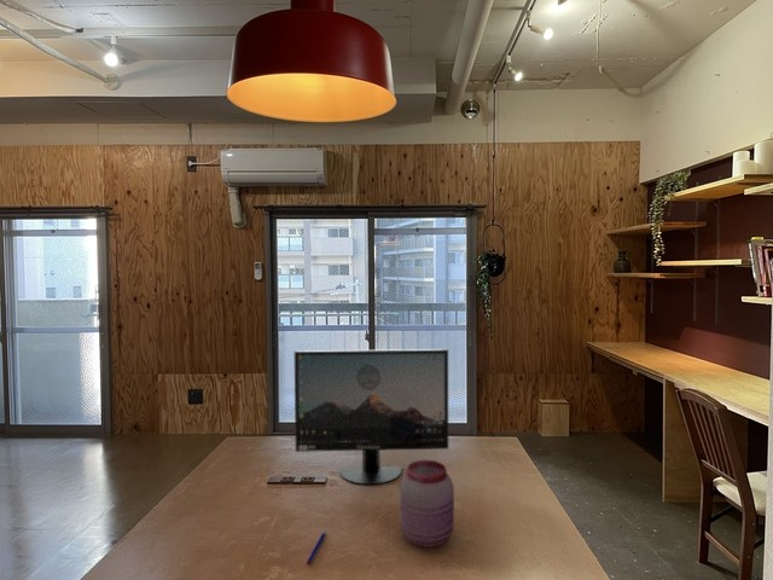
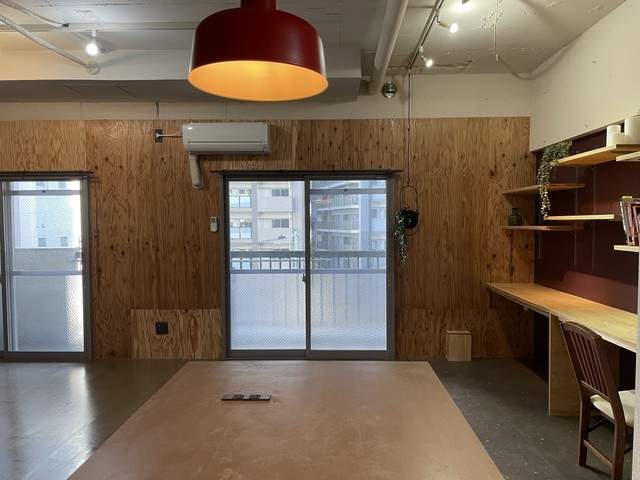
- monitor (372, 412)
- pen (316, 546)
- jar (426, 503)
